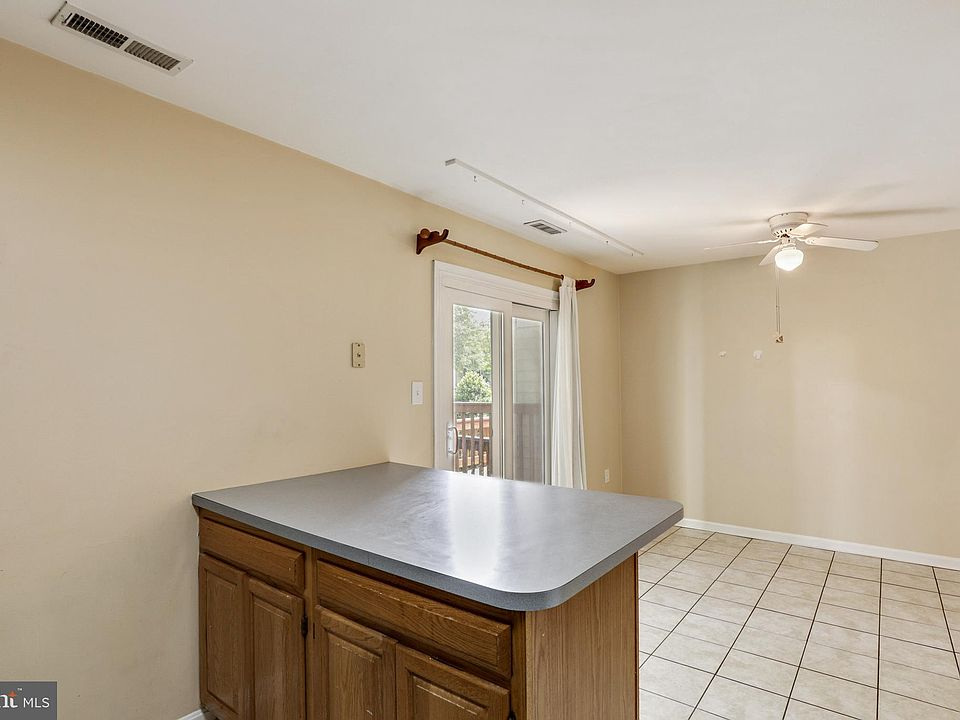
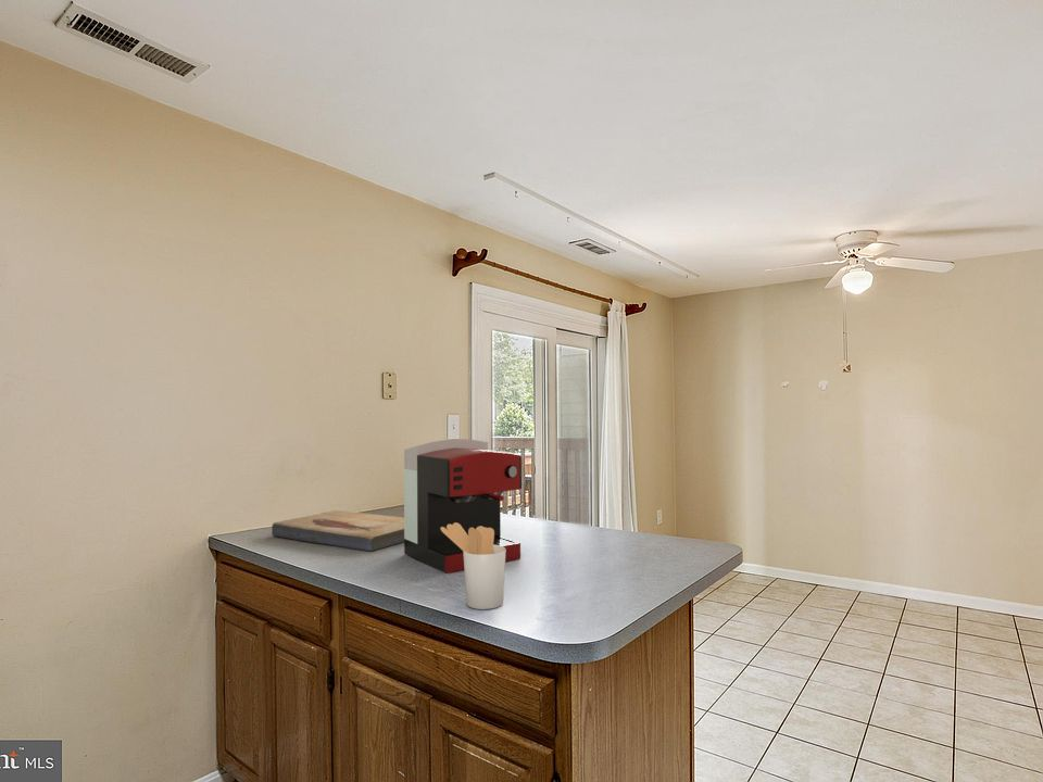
+ fish fossil (351, 528)
+ utensil holder (474, 562)
+ coffee maker (468, 499)
